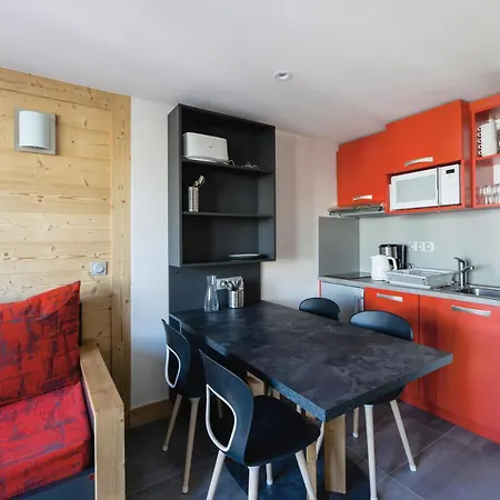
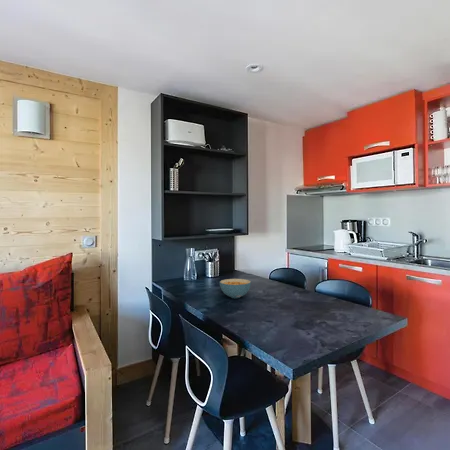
+ cereal bowl (235, 289)
